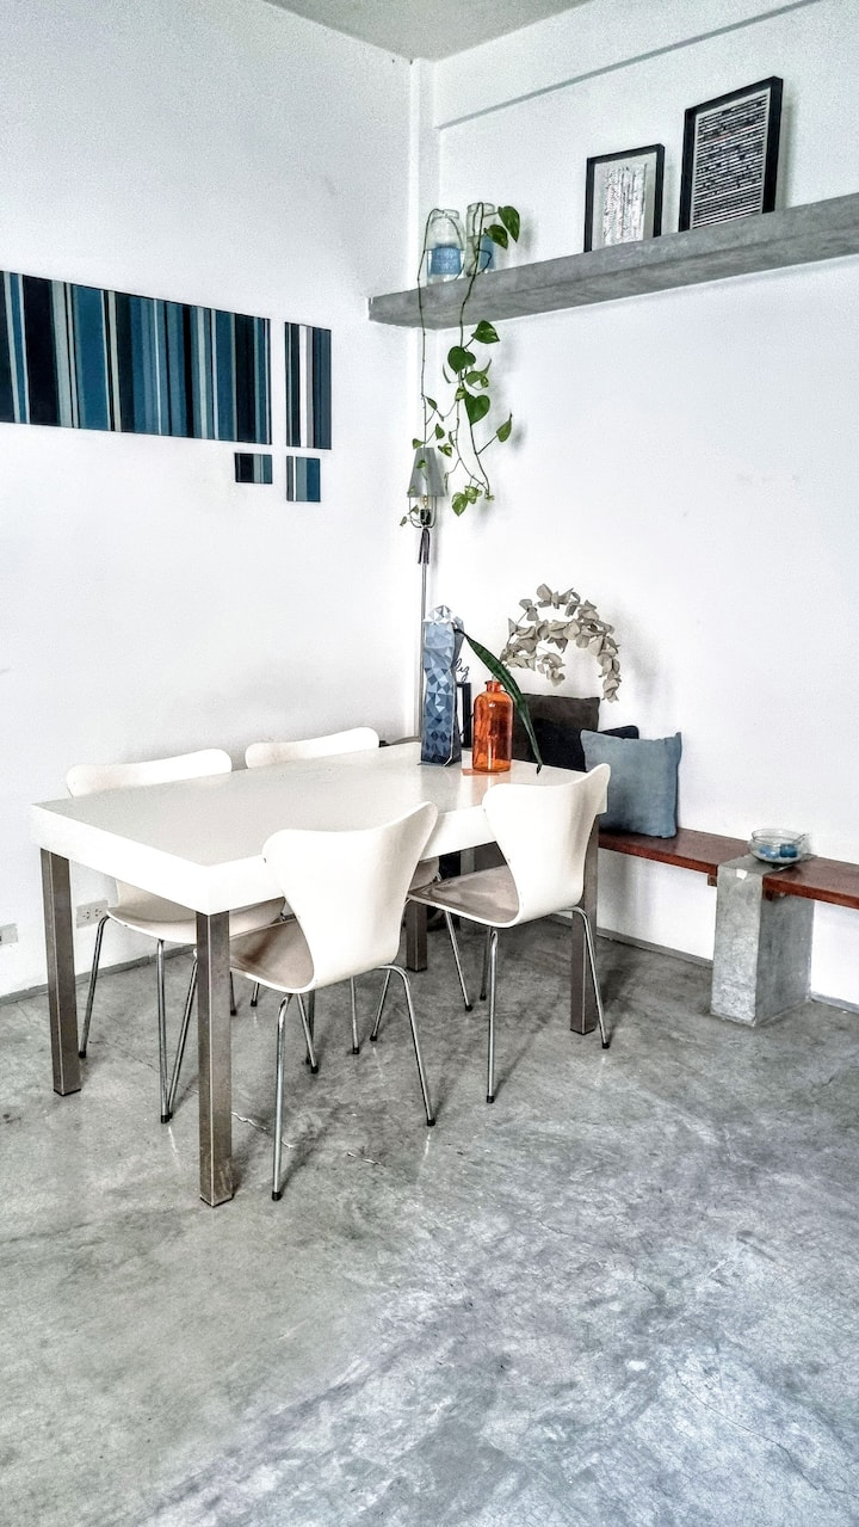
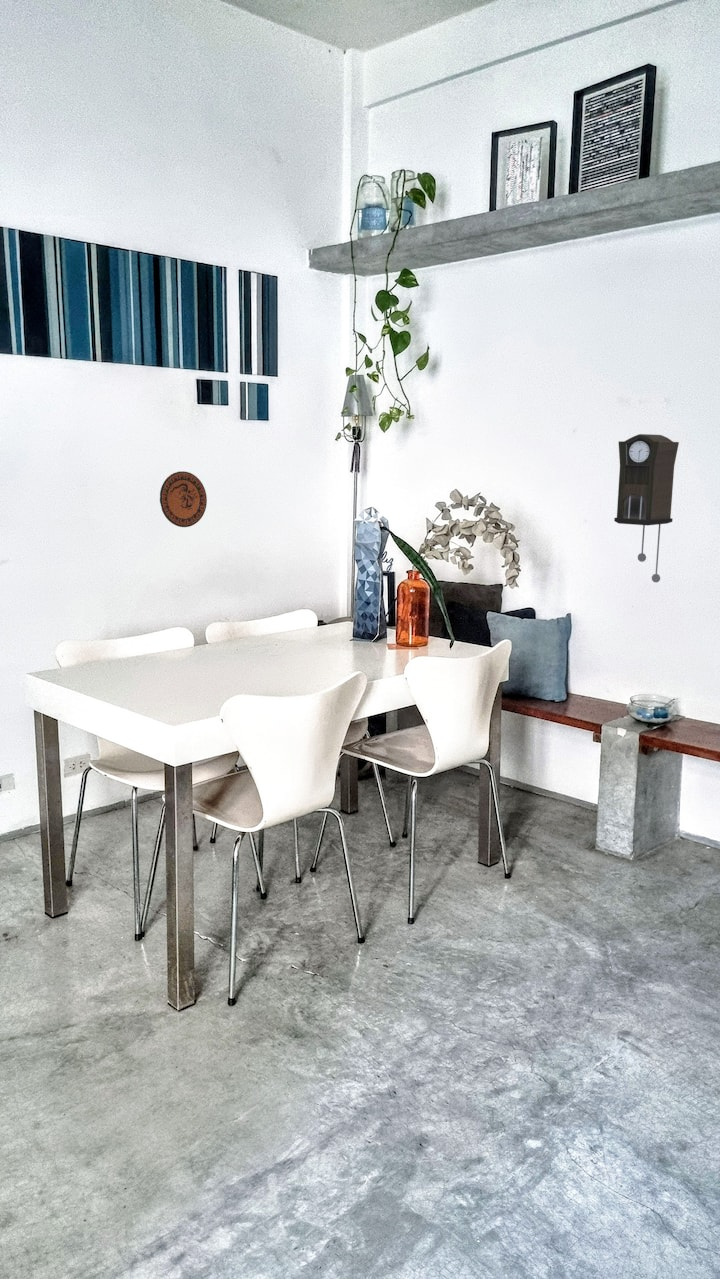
+ pendulum clock (644, 509)
+ decorative plate (183, 499)
